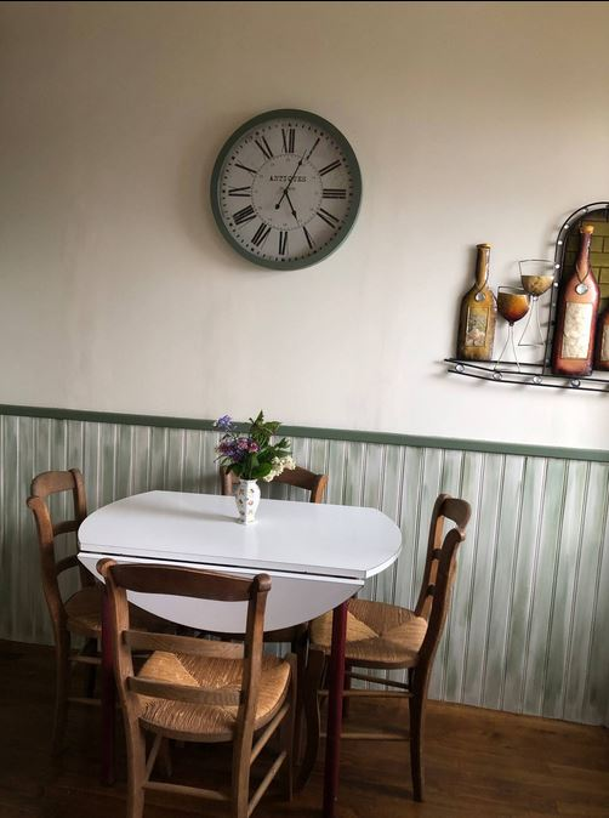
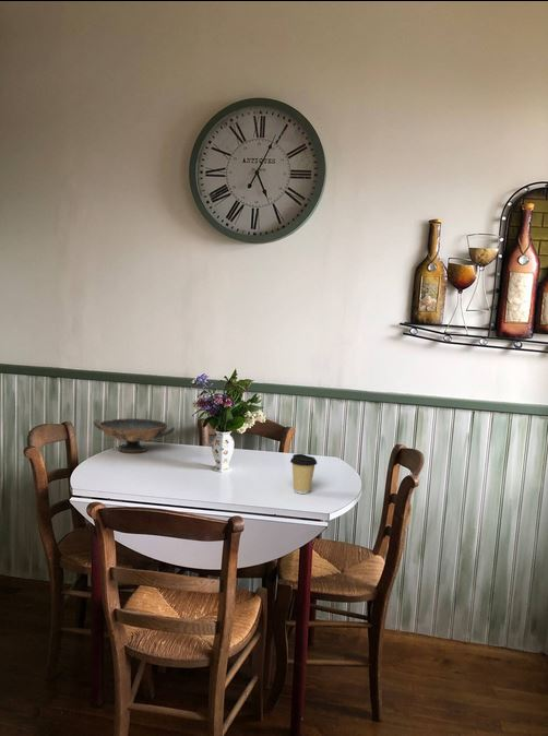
+ decorative bowl (132, 436)
+ coffee cup (302, 474)
